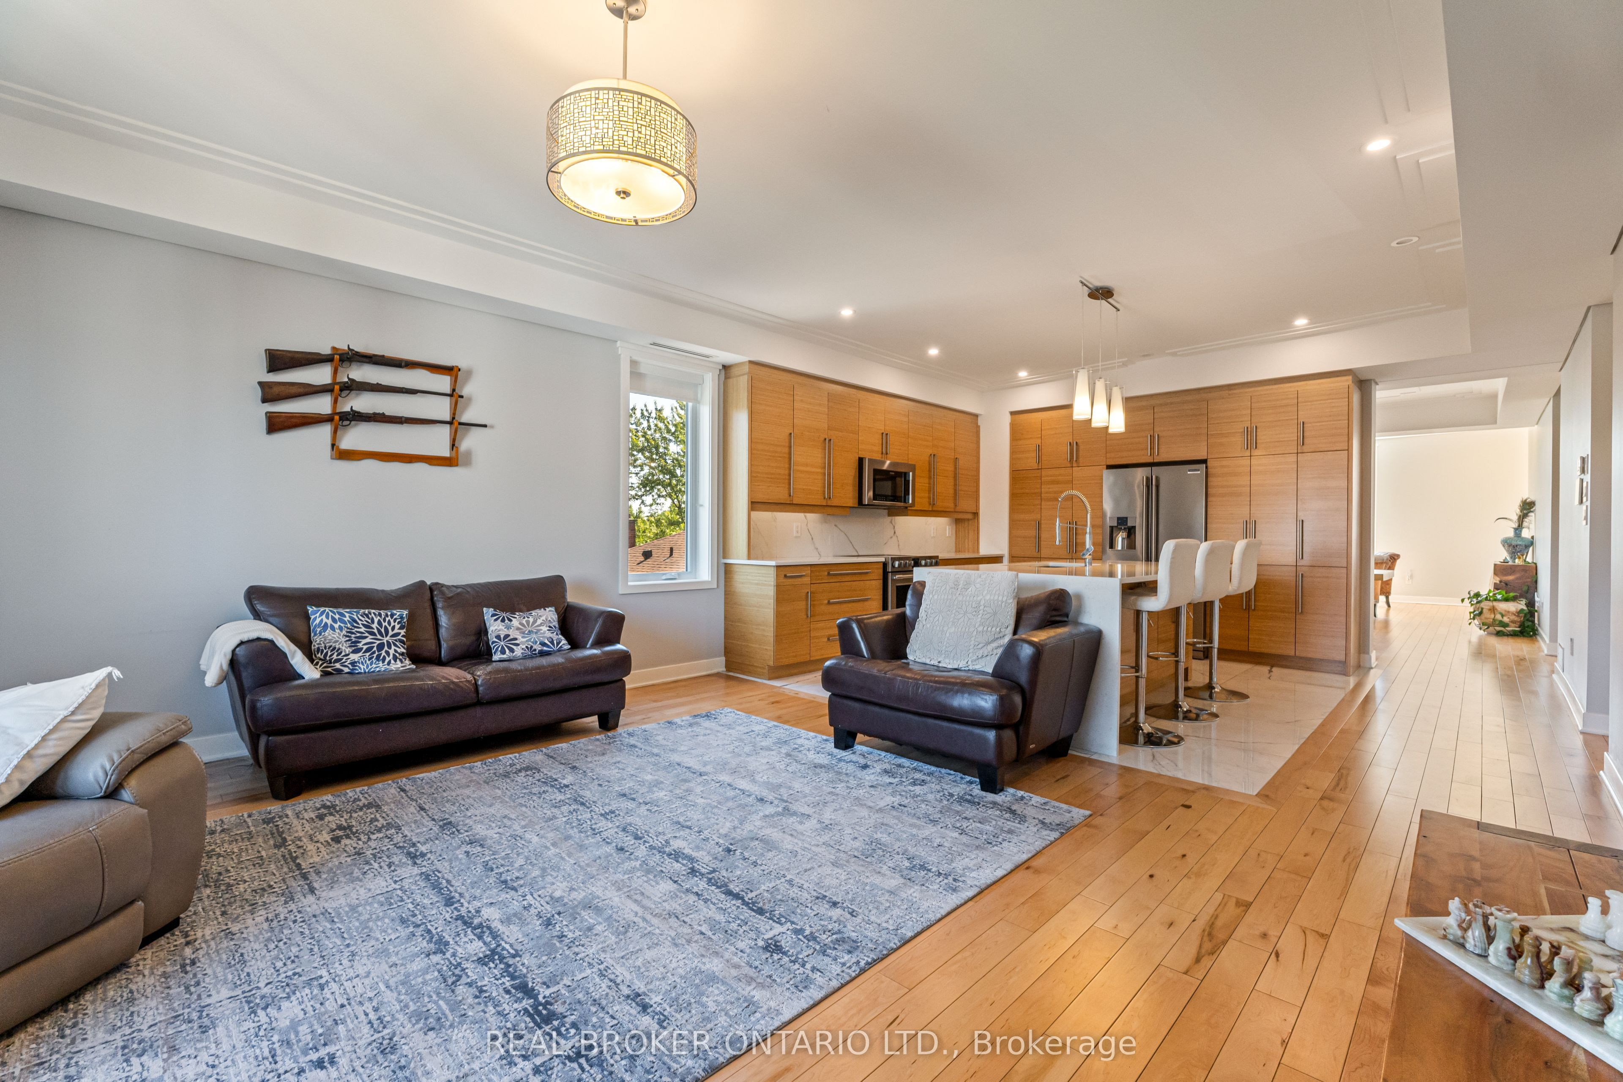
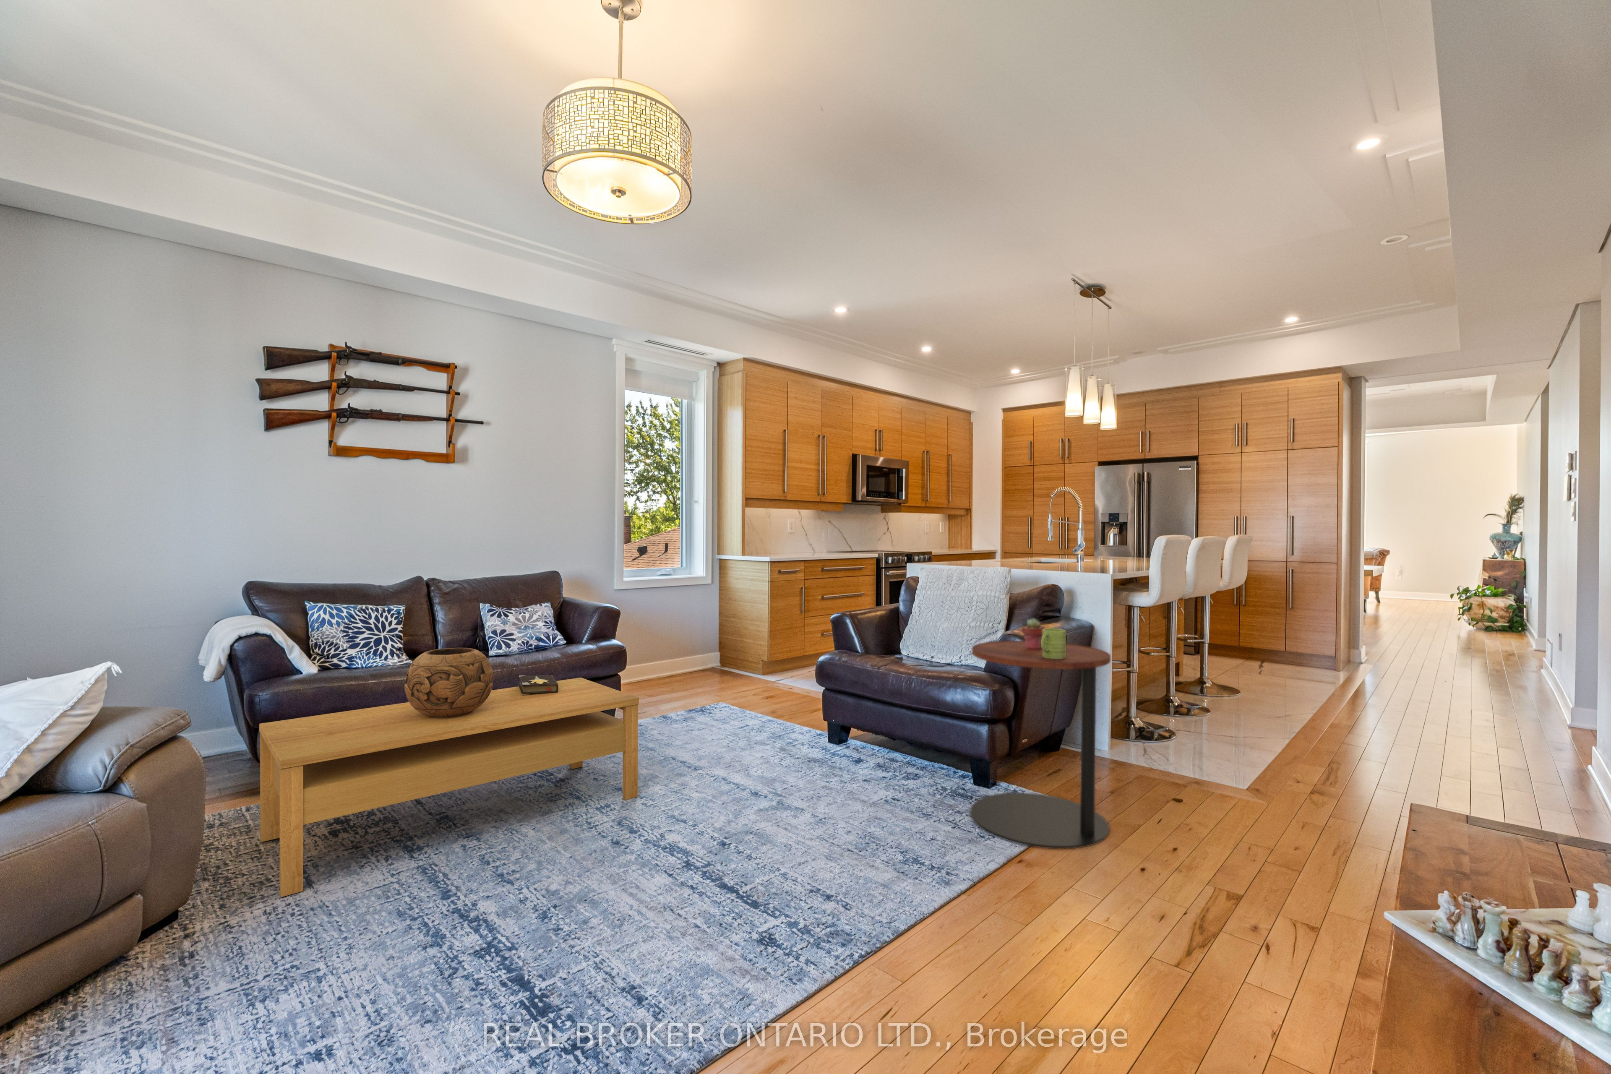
+ potted succulent (1033, 632)
+ coffee table (464, 764)
+ mug (1051, 642)
+ side table (1081, 735)
+ decorative bowl (451, 681)
+ hardback book (538, 683)
